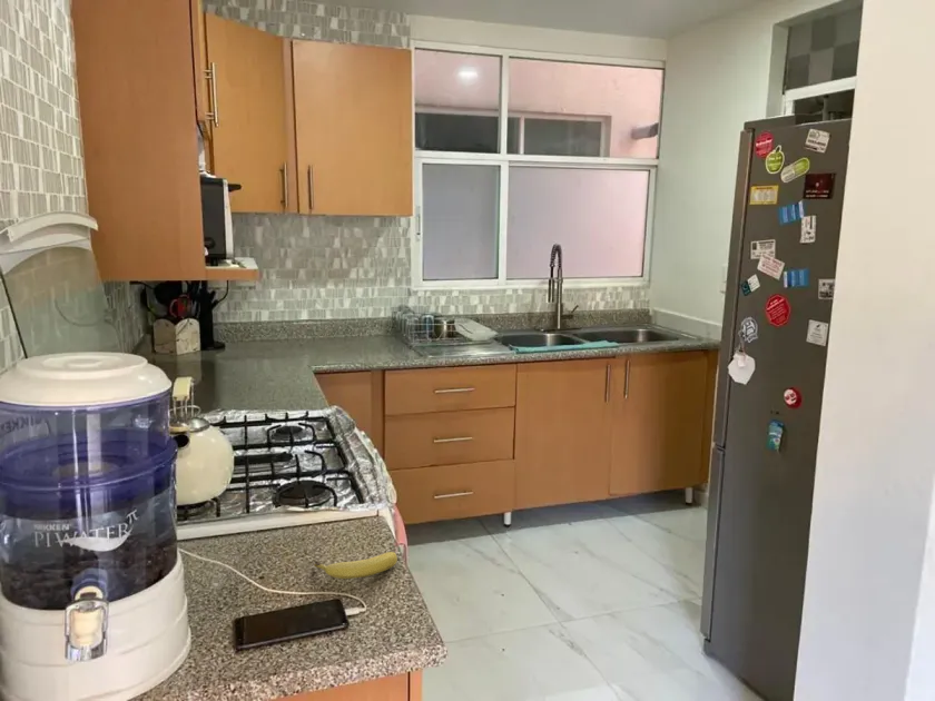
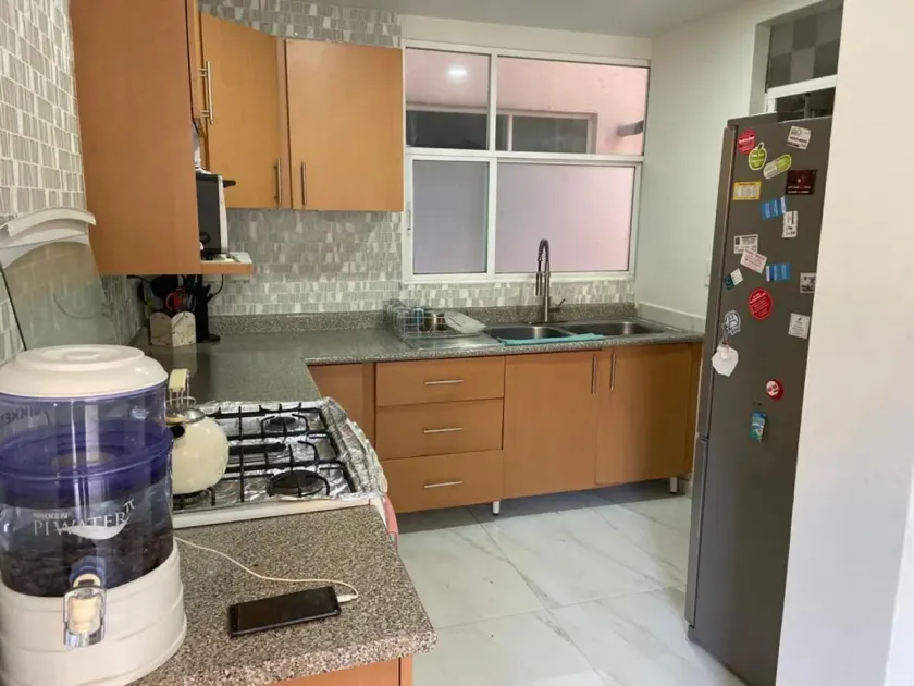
- fruit (357, 563)
